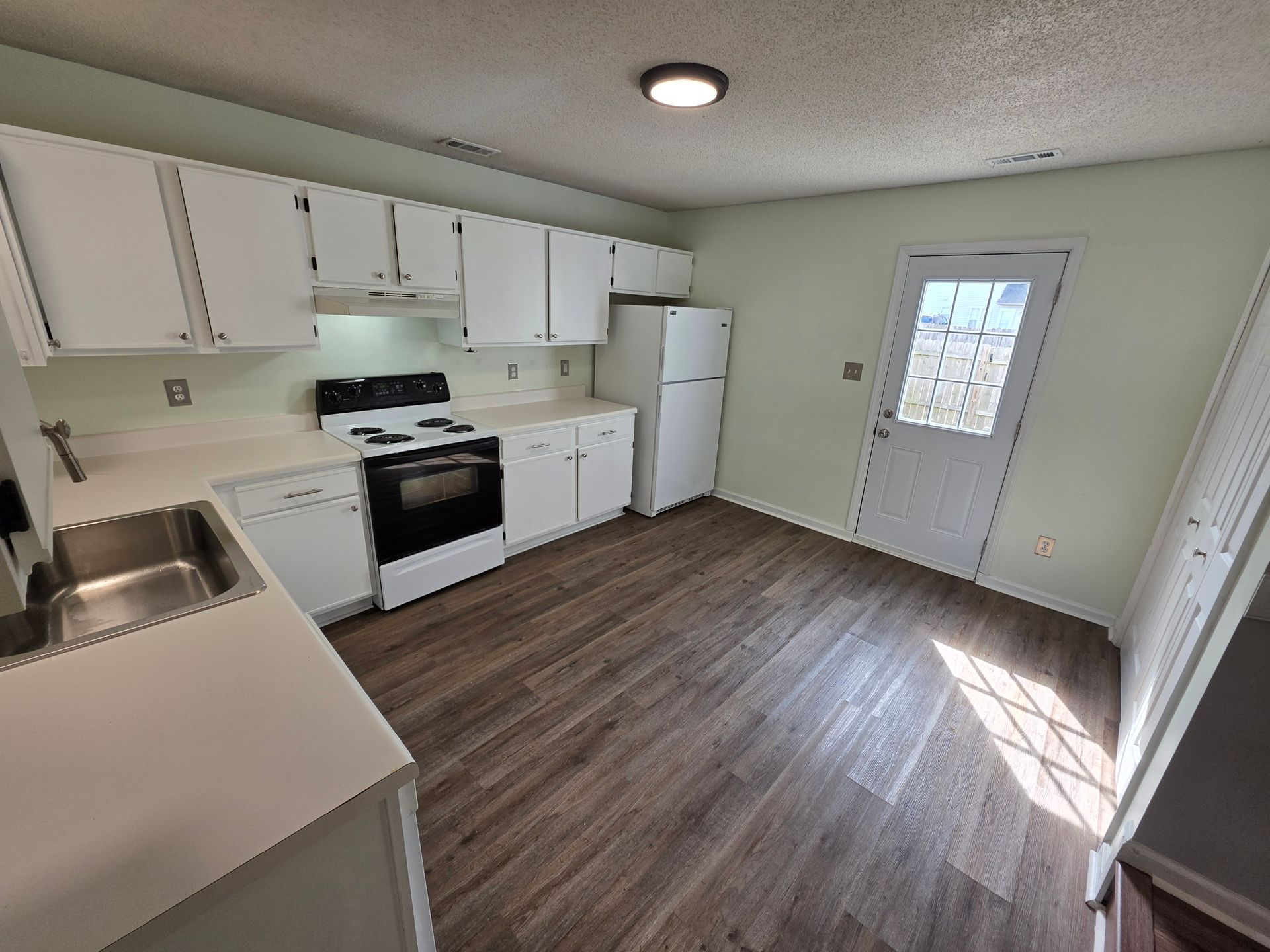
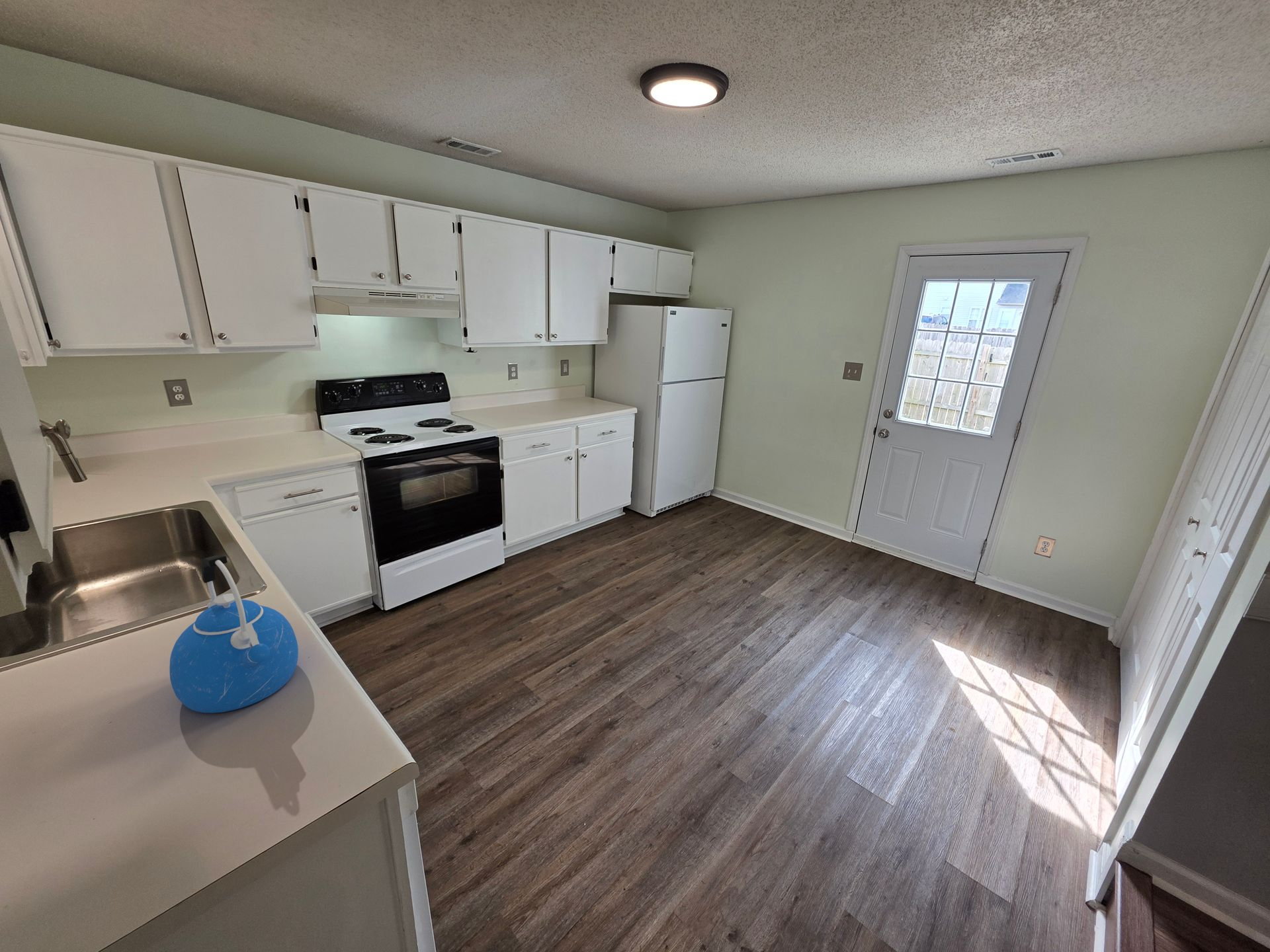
+ kettle (235, 627)
